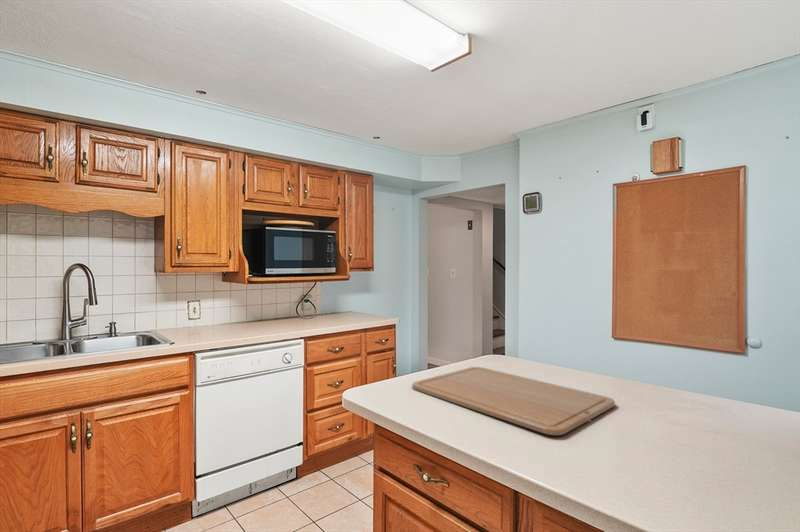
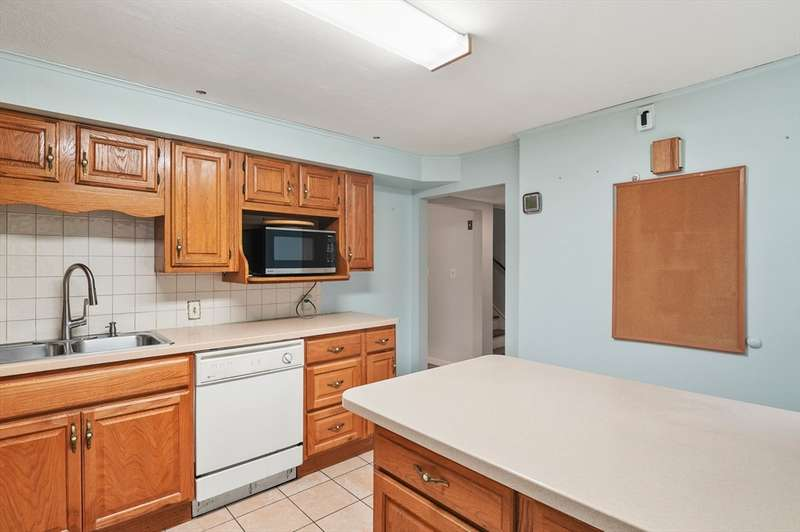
- chopping board (506, 392)
